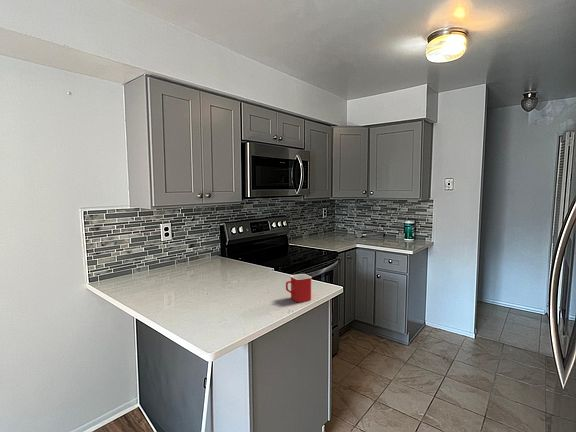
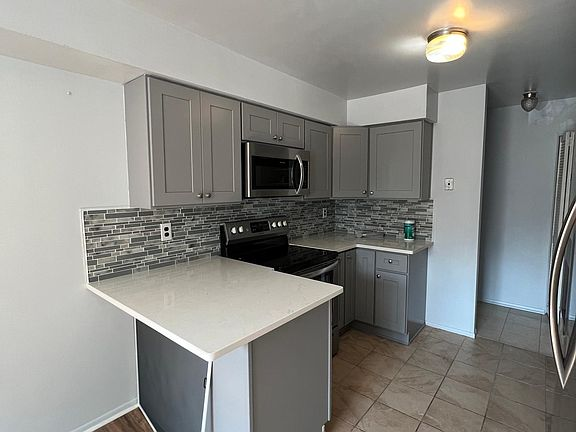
- mug (297, 288)
